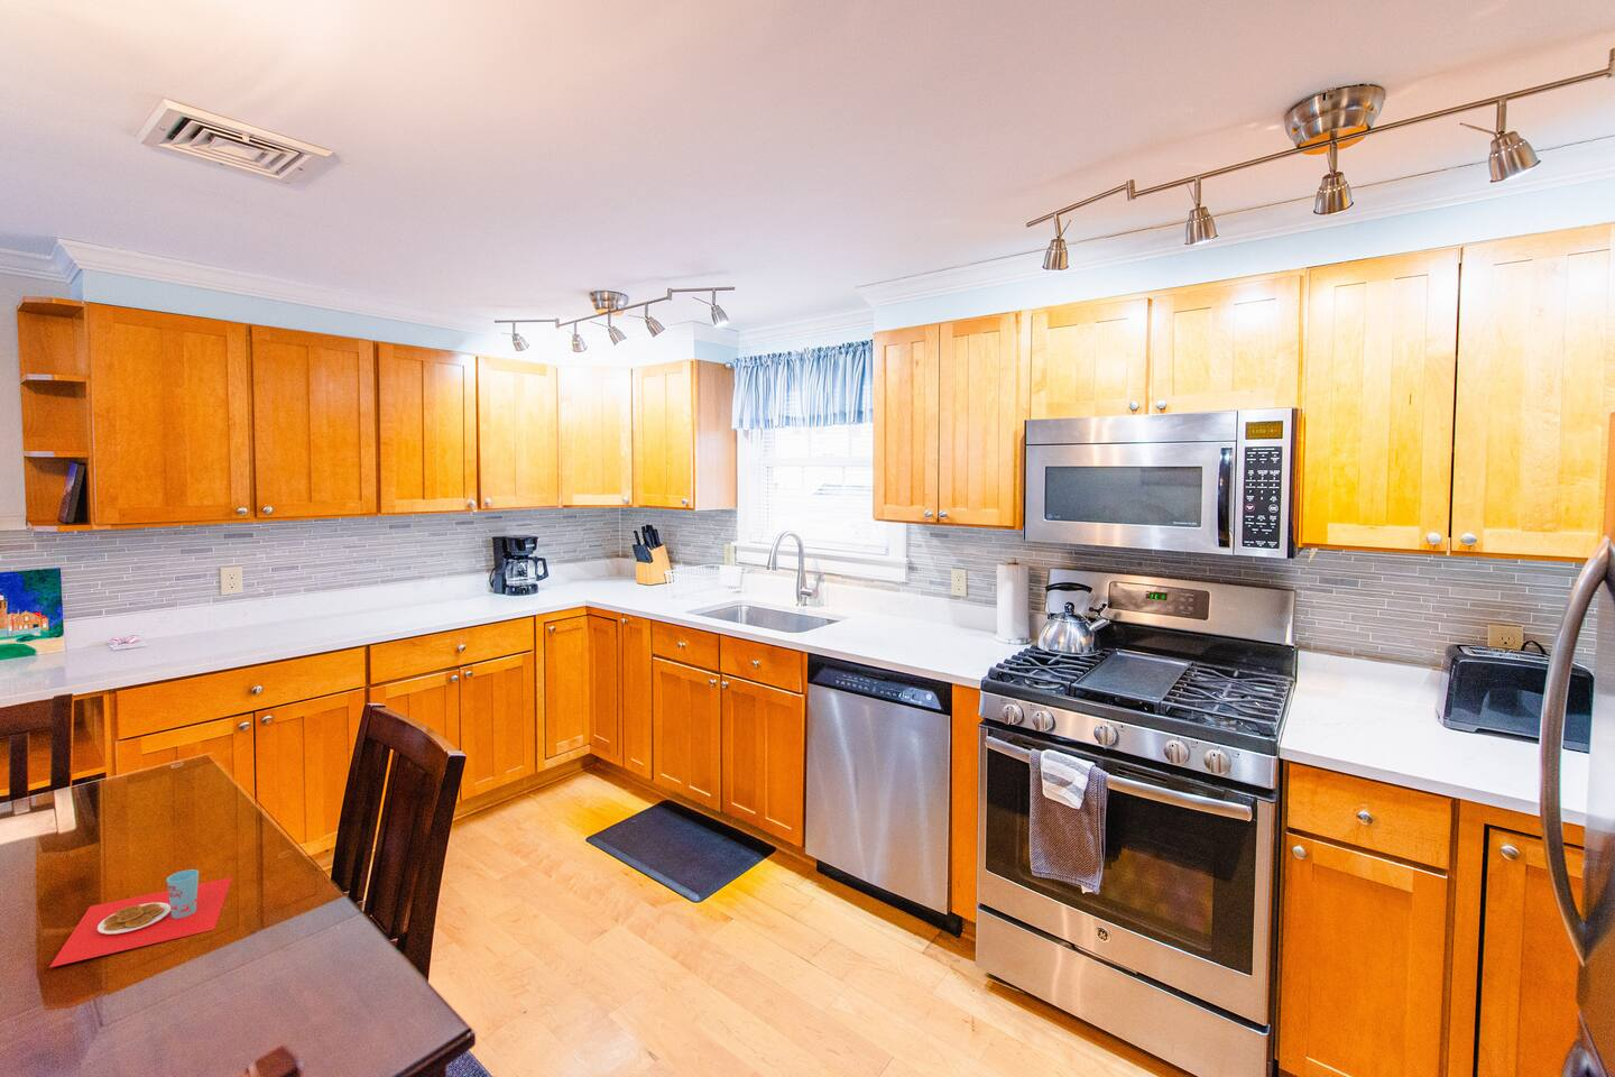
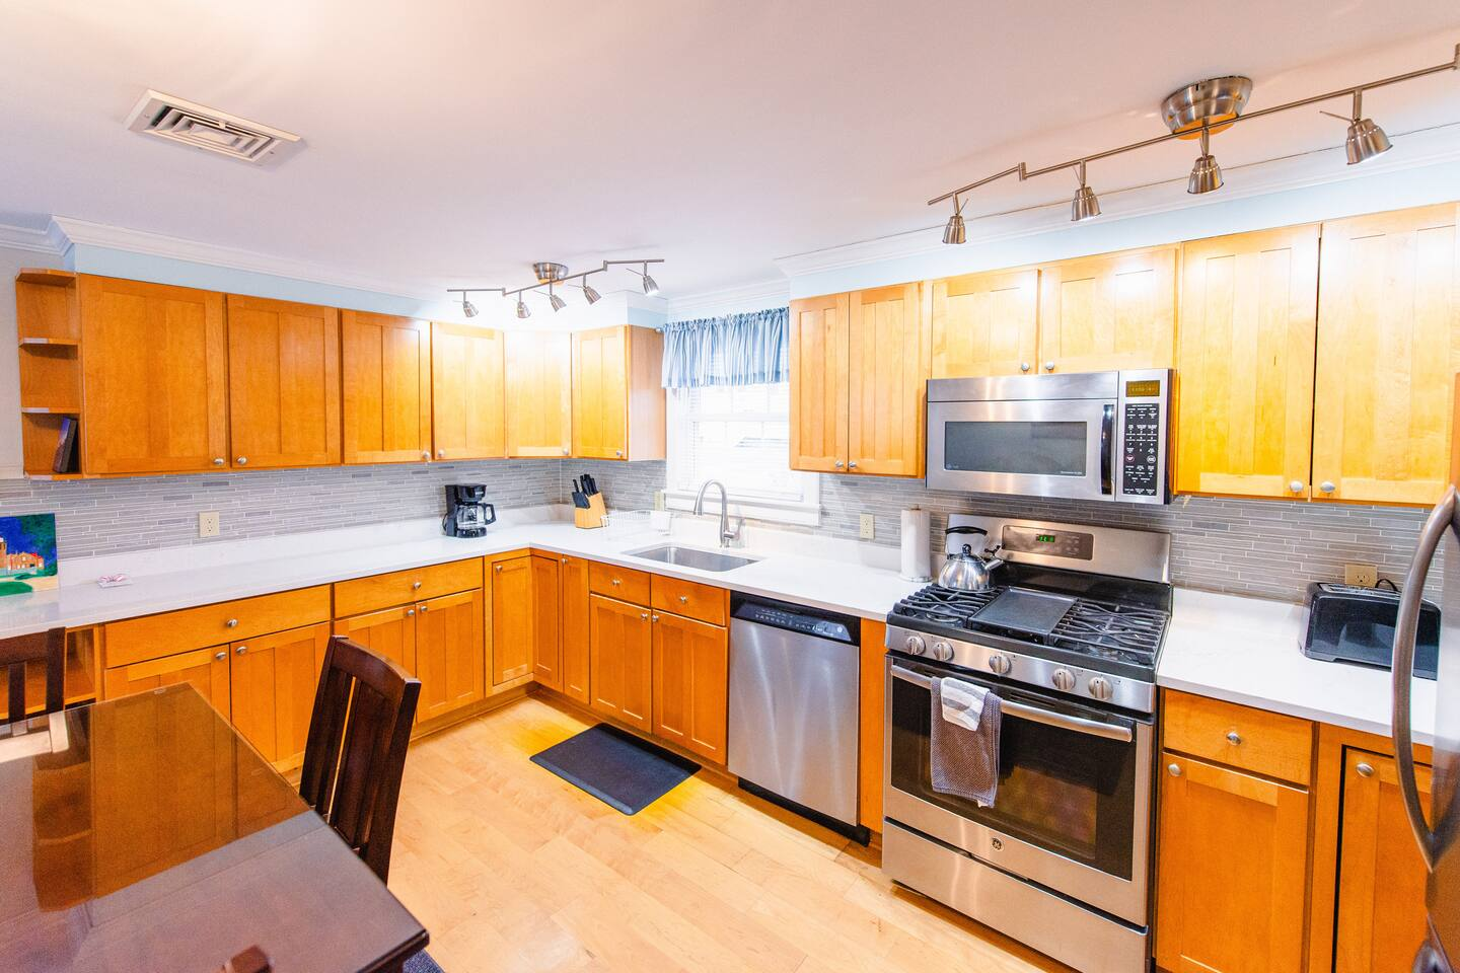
- placemat (149, 899)
